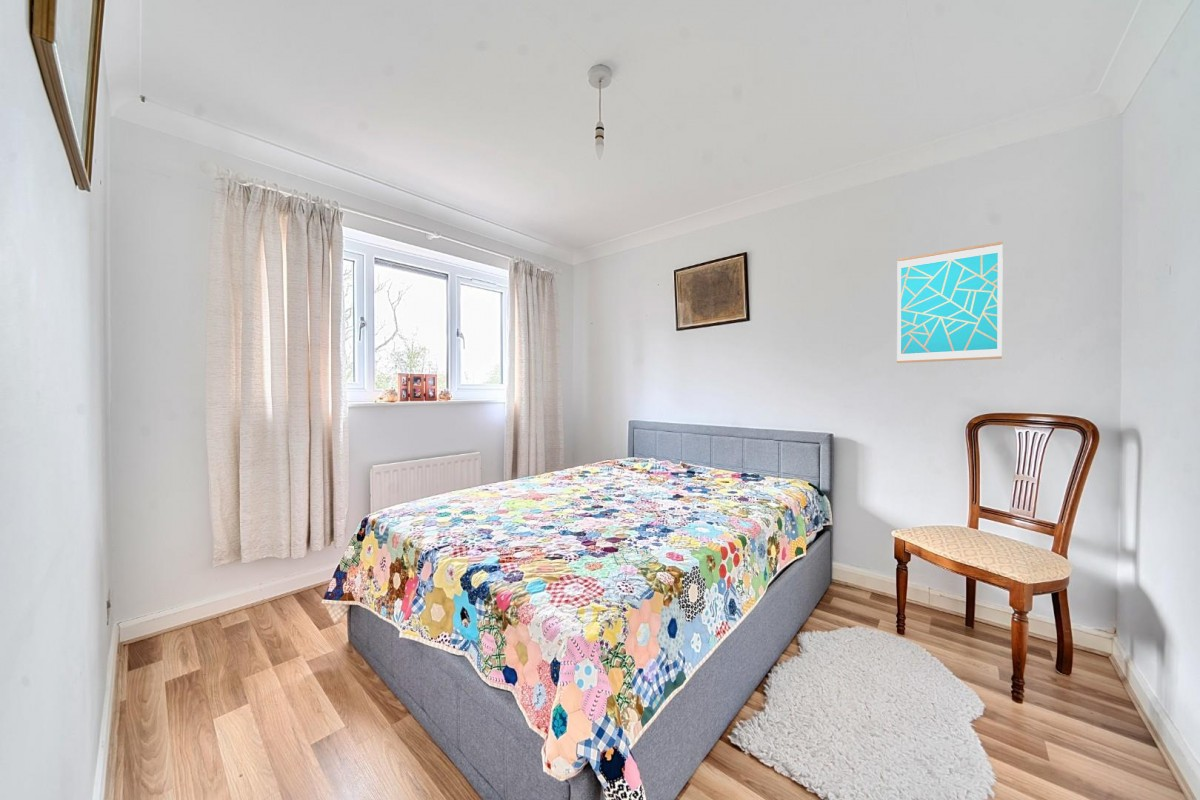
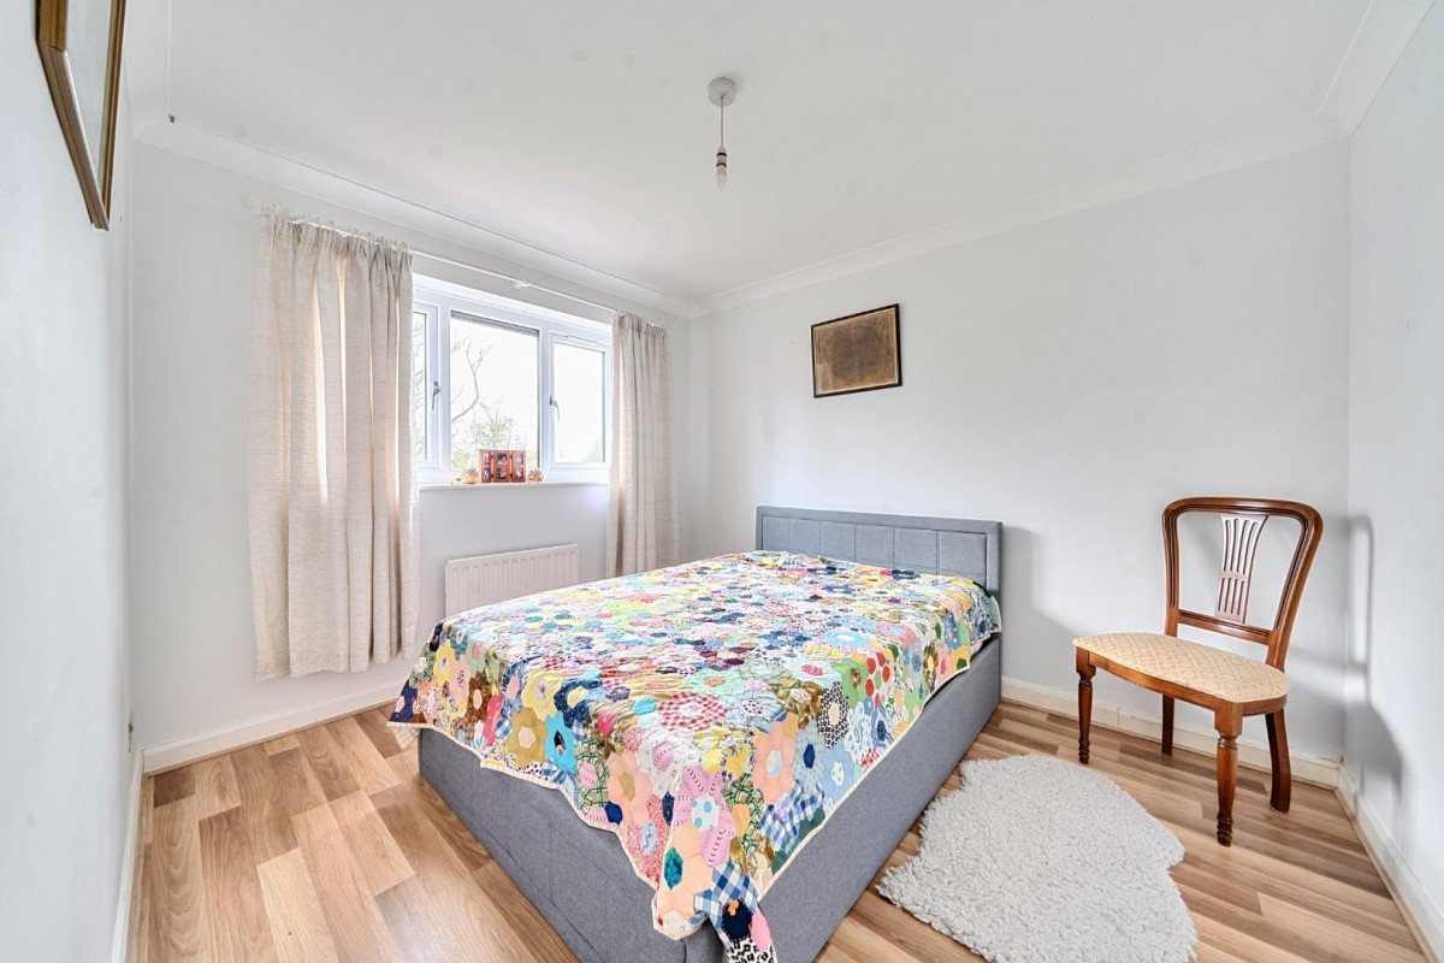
- wall art (946, 306)
